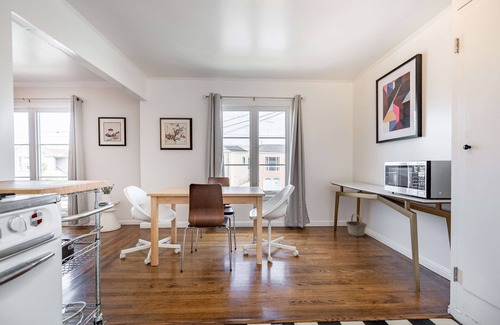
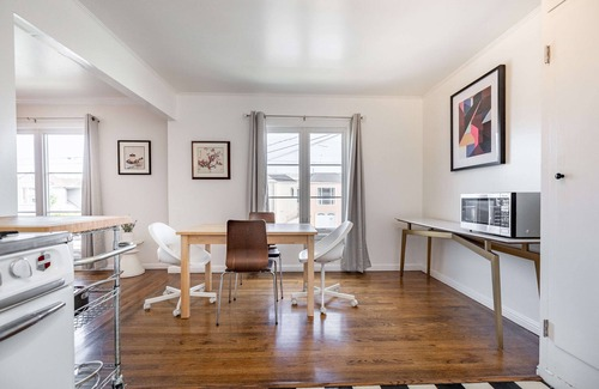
- basket (356, 224)
